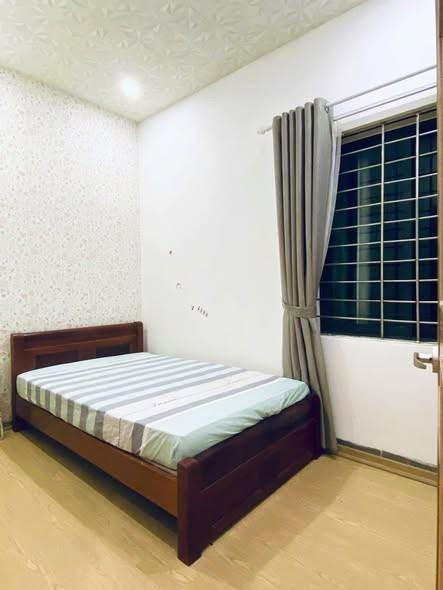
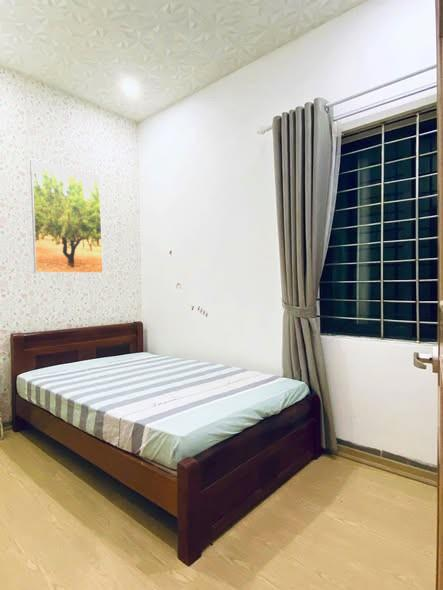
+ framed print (69, 220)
